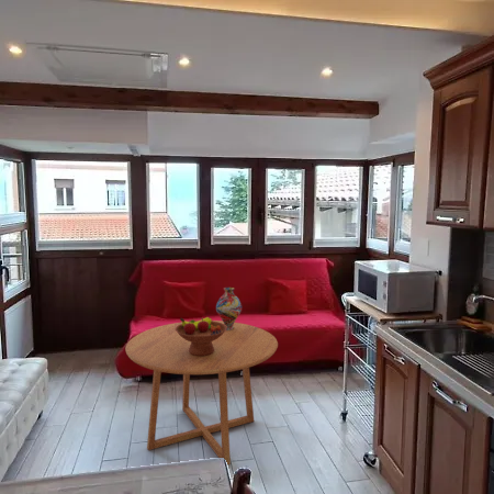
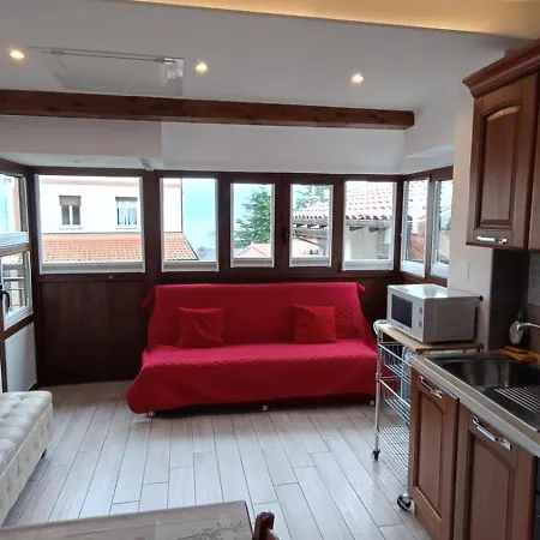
- vase (228, 307)
- dining table (203, 373)
- fruit bowl (201, 335)
